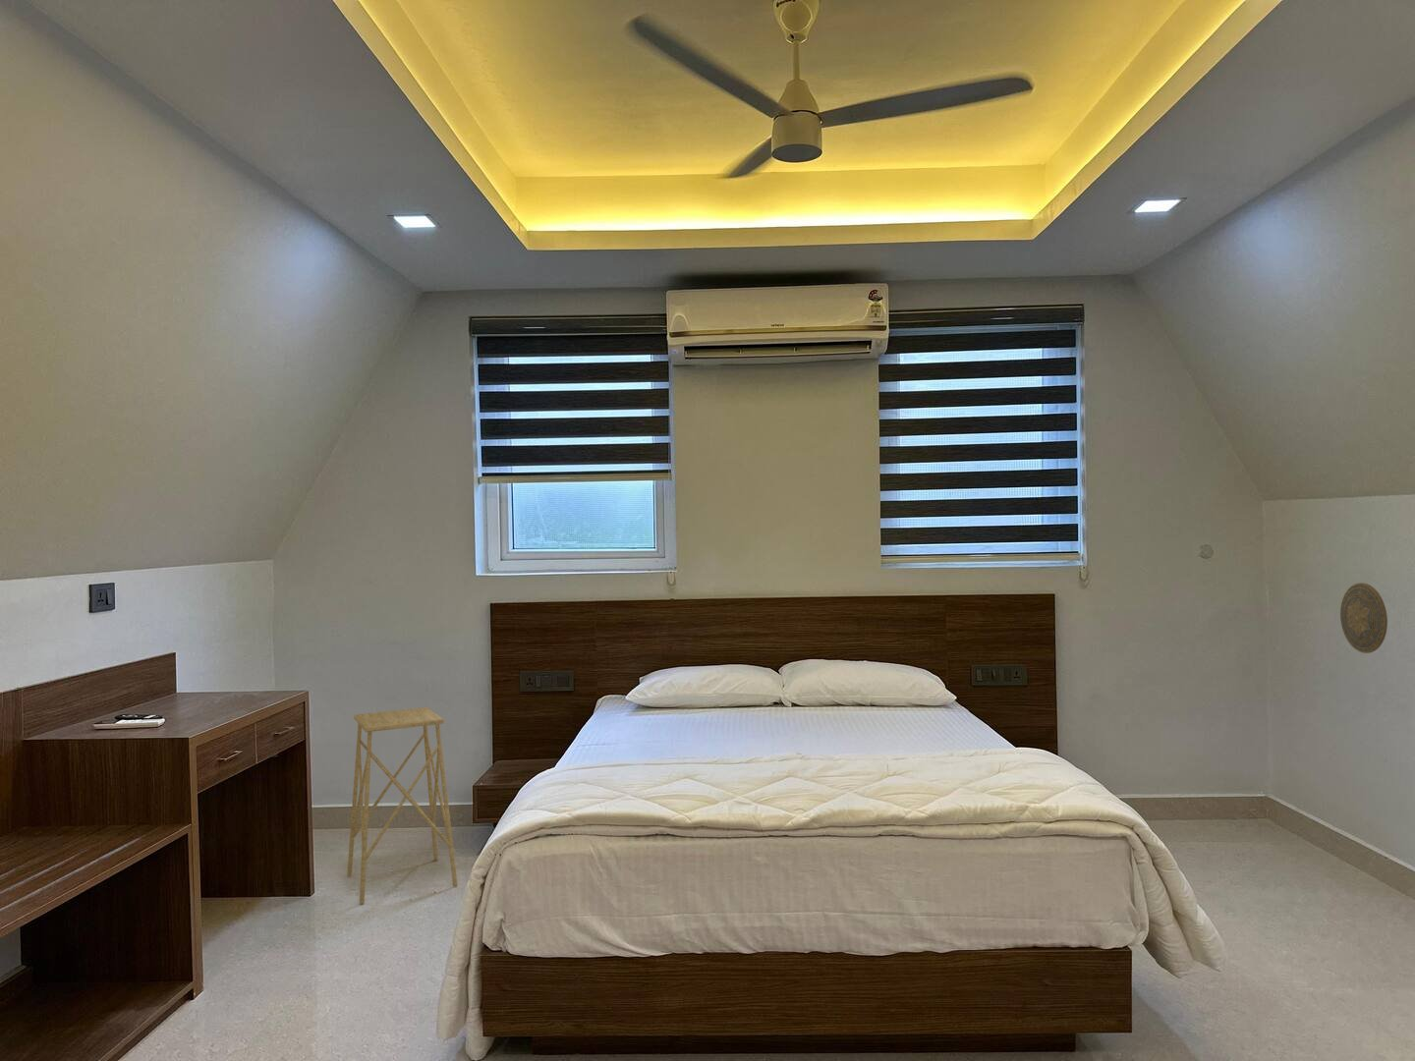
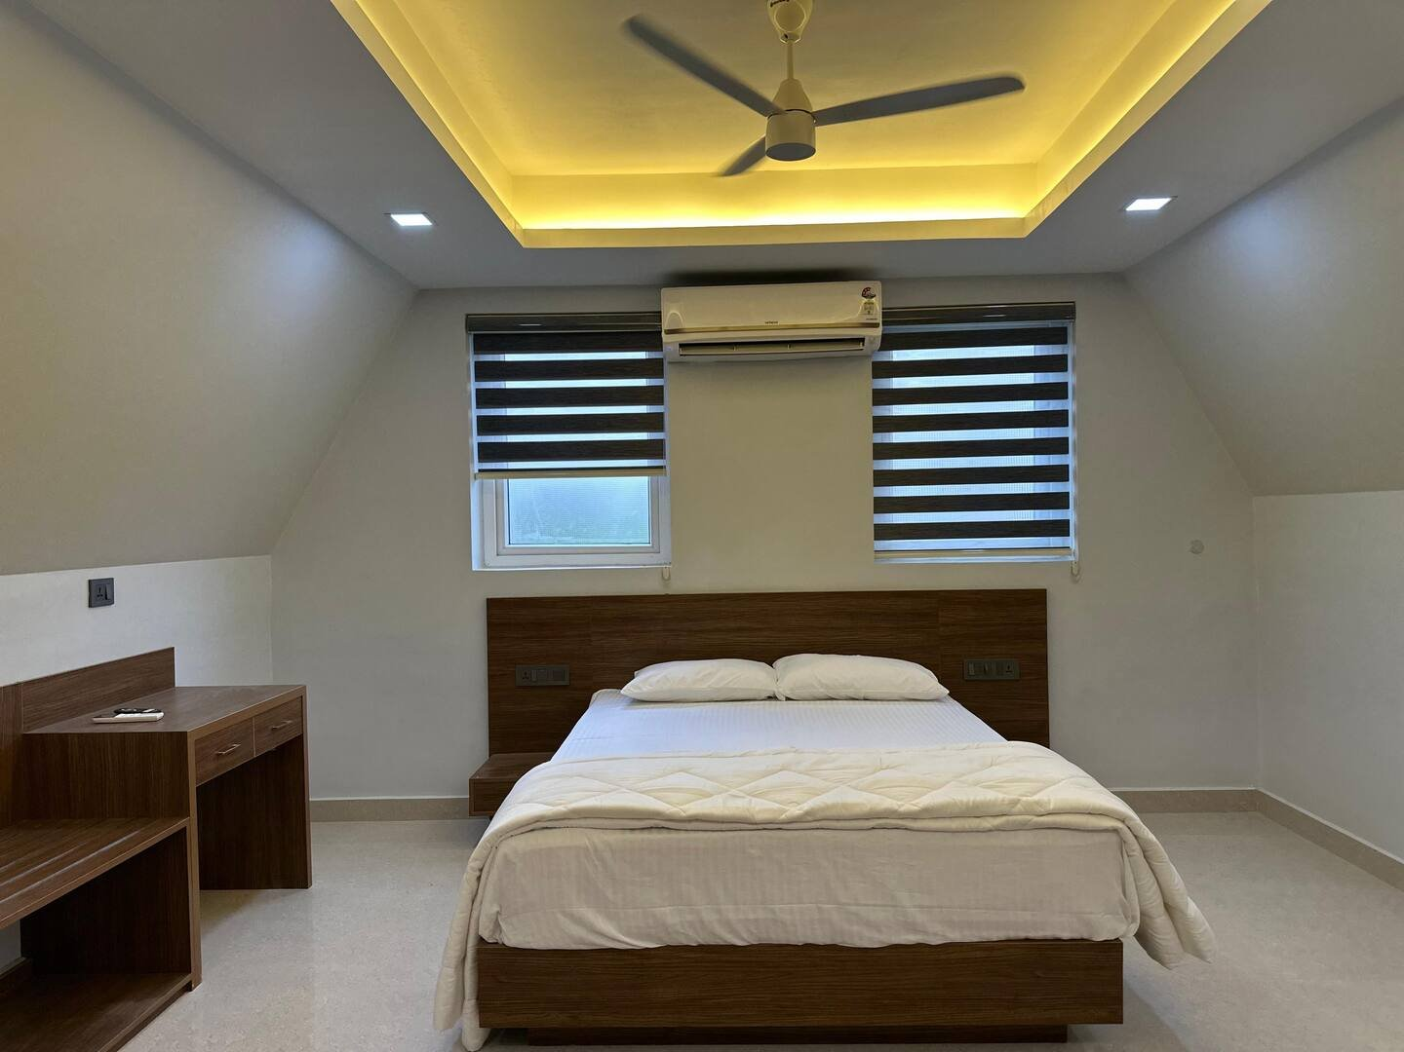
- decorative plate (1360, 617)
- side table (402, 799)
